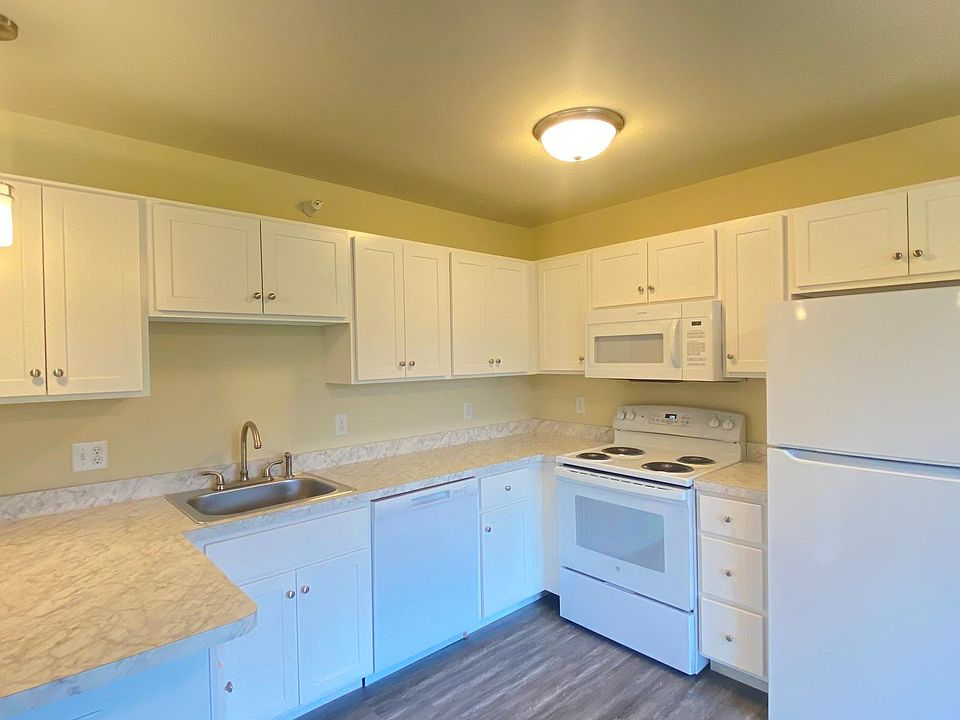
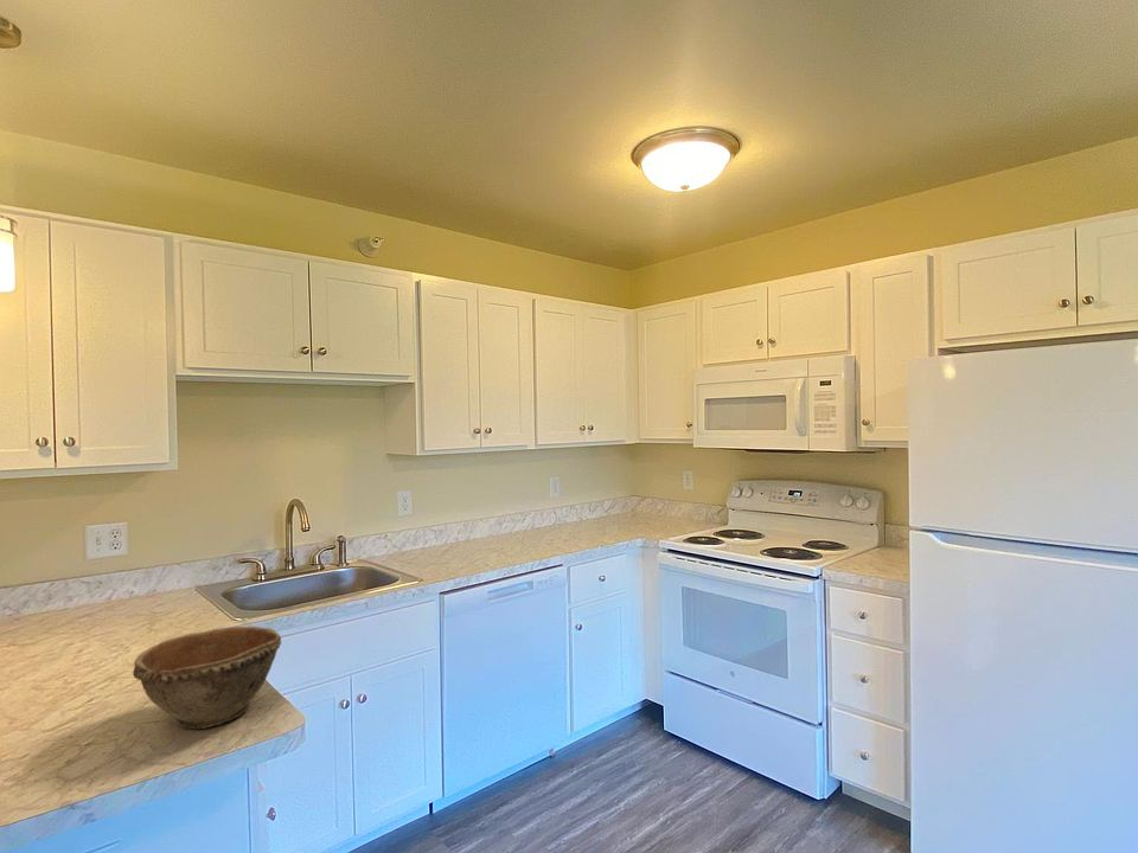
+ bowl (210, 678)
